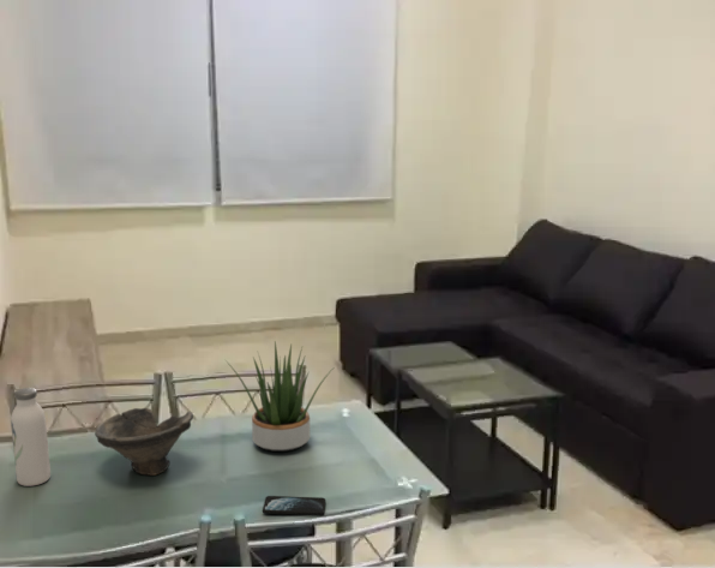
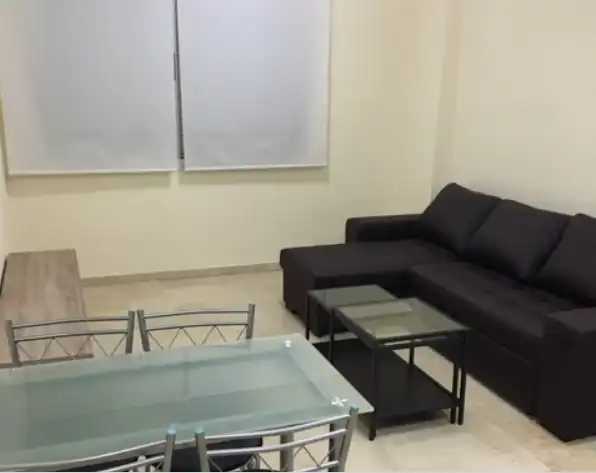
- smartphone (294, 506)
- potted plant (280, 396)
- water bottle (29, 435)
- bowl (145, 442)
